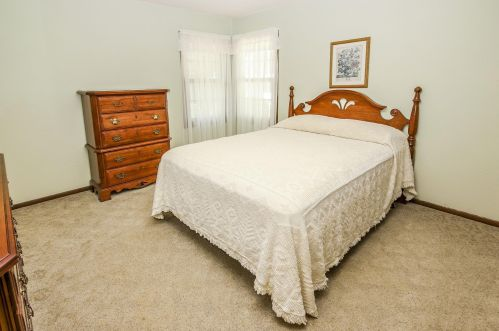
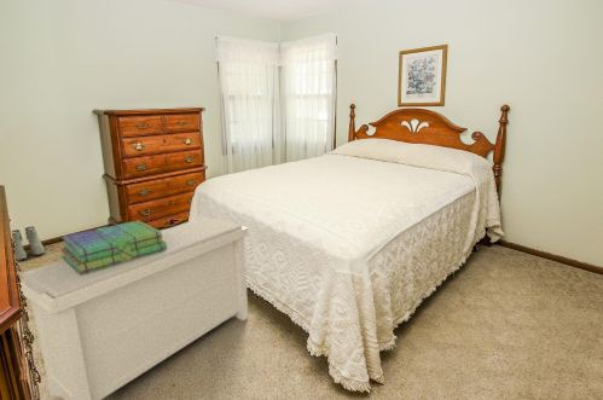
+ bench (157, 300)
+ stack of books (114, 243)
+ boots (27, 239)
